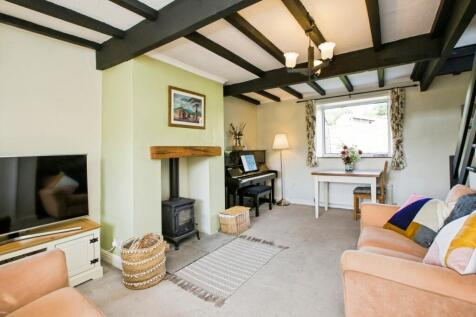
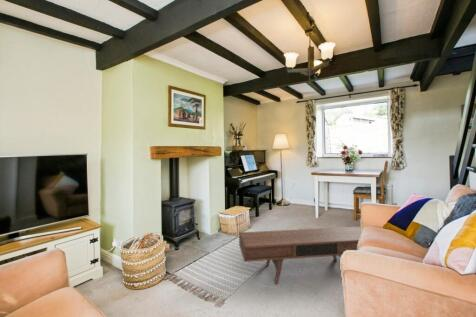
+ coffee table (308, 252)
